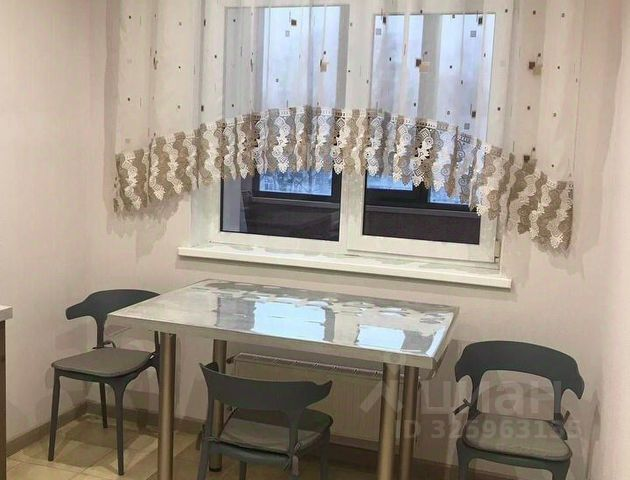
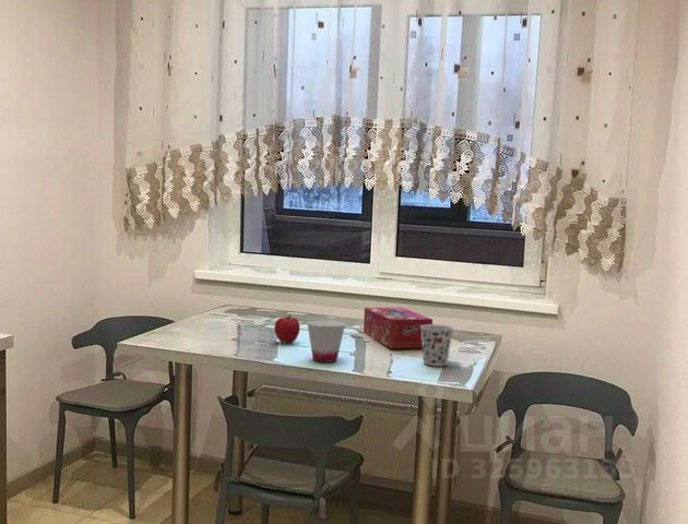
+ cup (325, 341)
+ cup (436, 345)
+ tissue box (396, 326)
+ fruit (286, 329)
